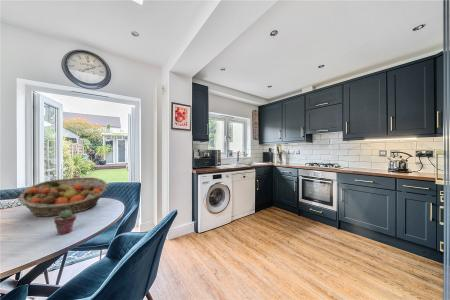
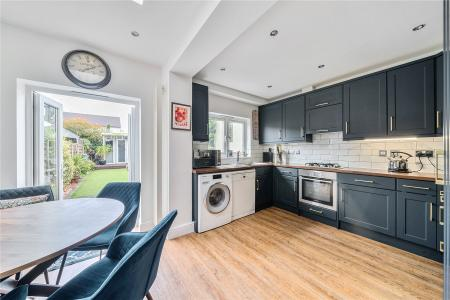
- potted succulent (65, 221)
- fruit basket (68, 194)
